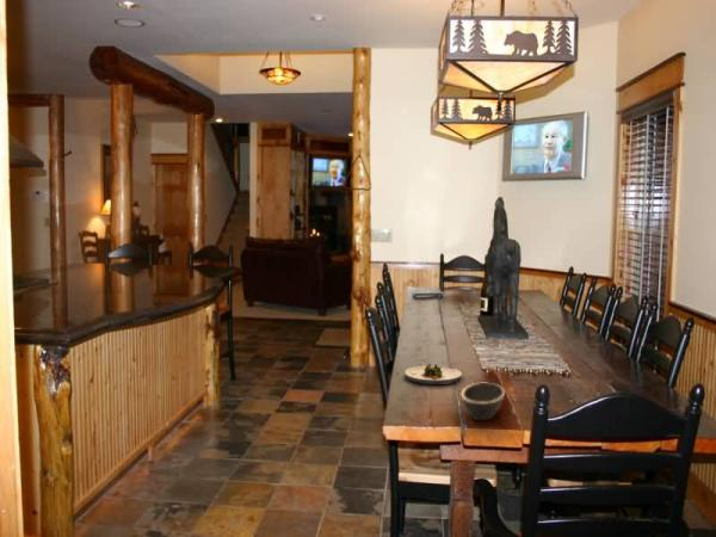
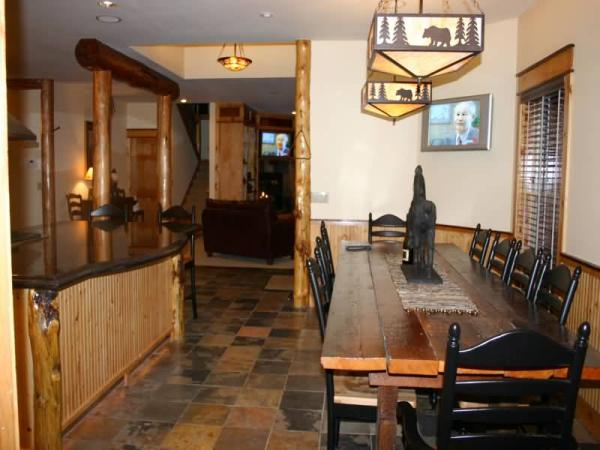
- bowl (482, 402)
- salad plate (432, 370)
